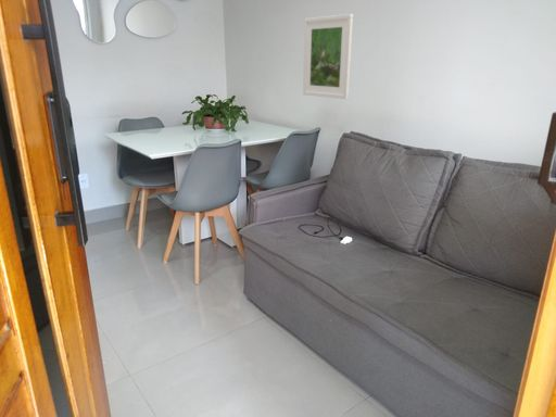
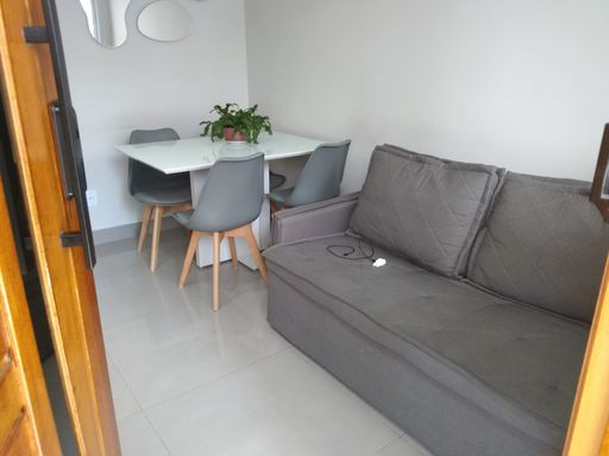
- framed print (326, 58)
